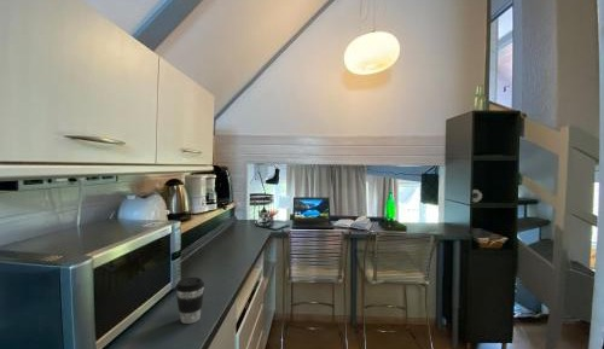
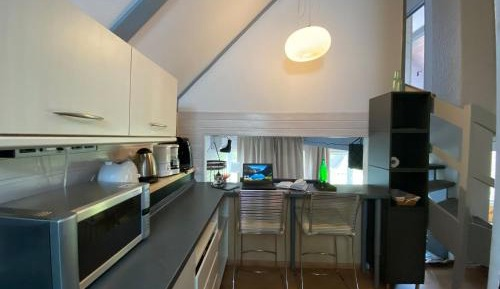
- coffee cup (190, 299)
